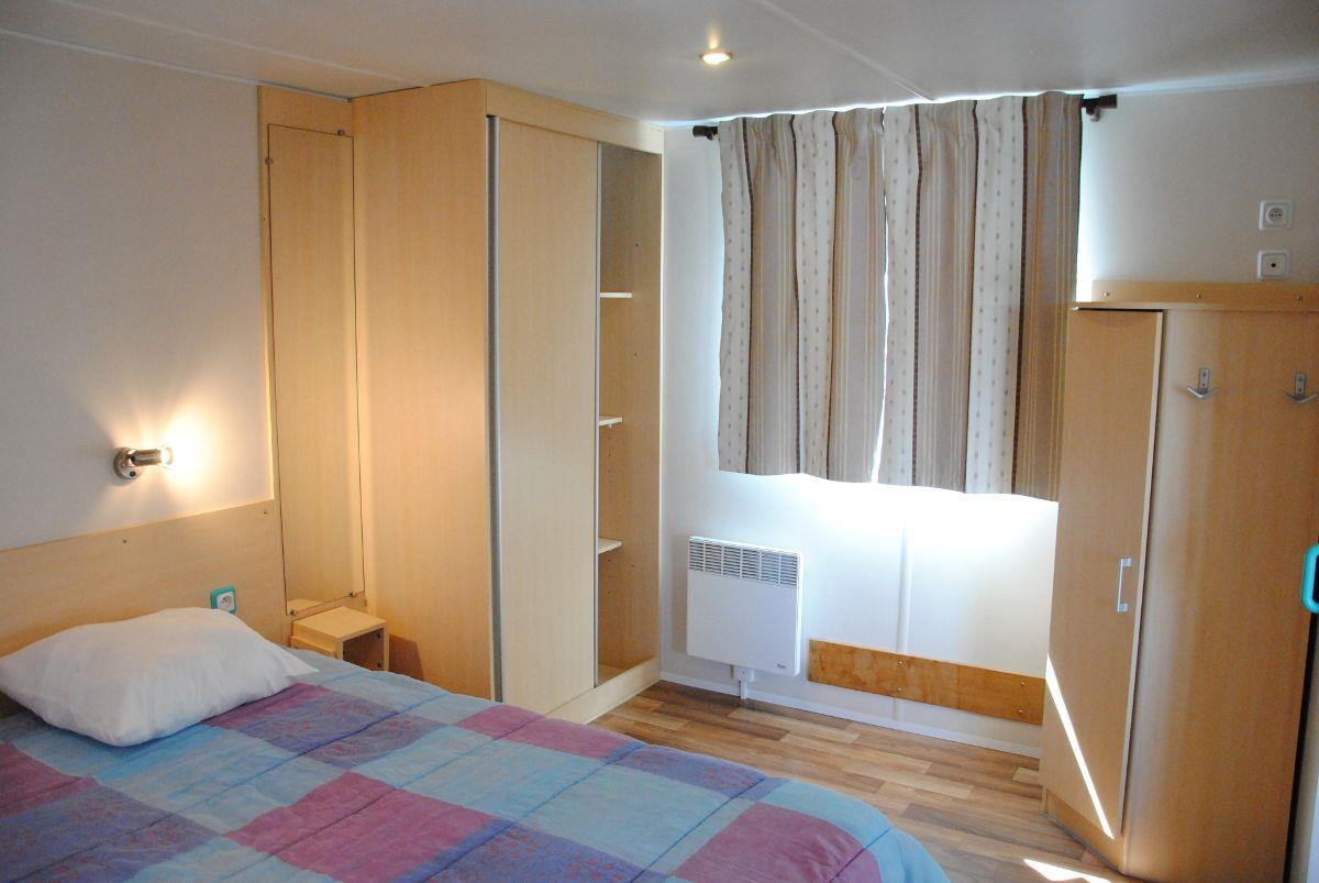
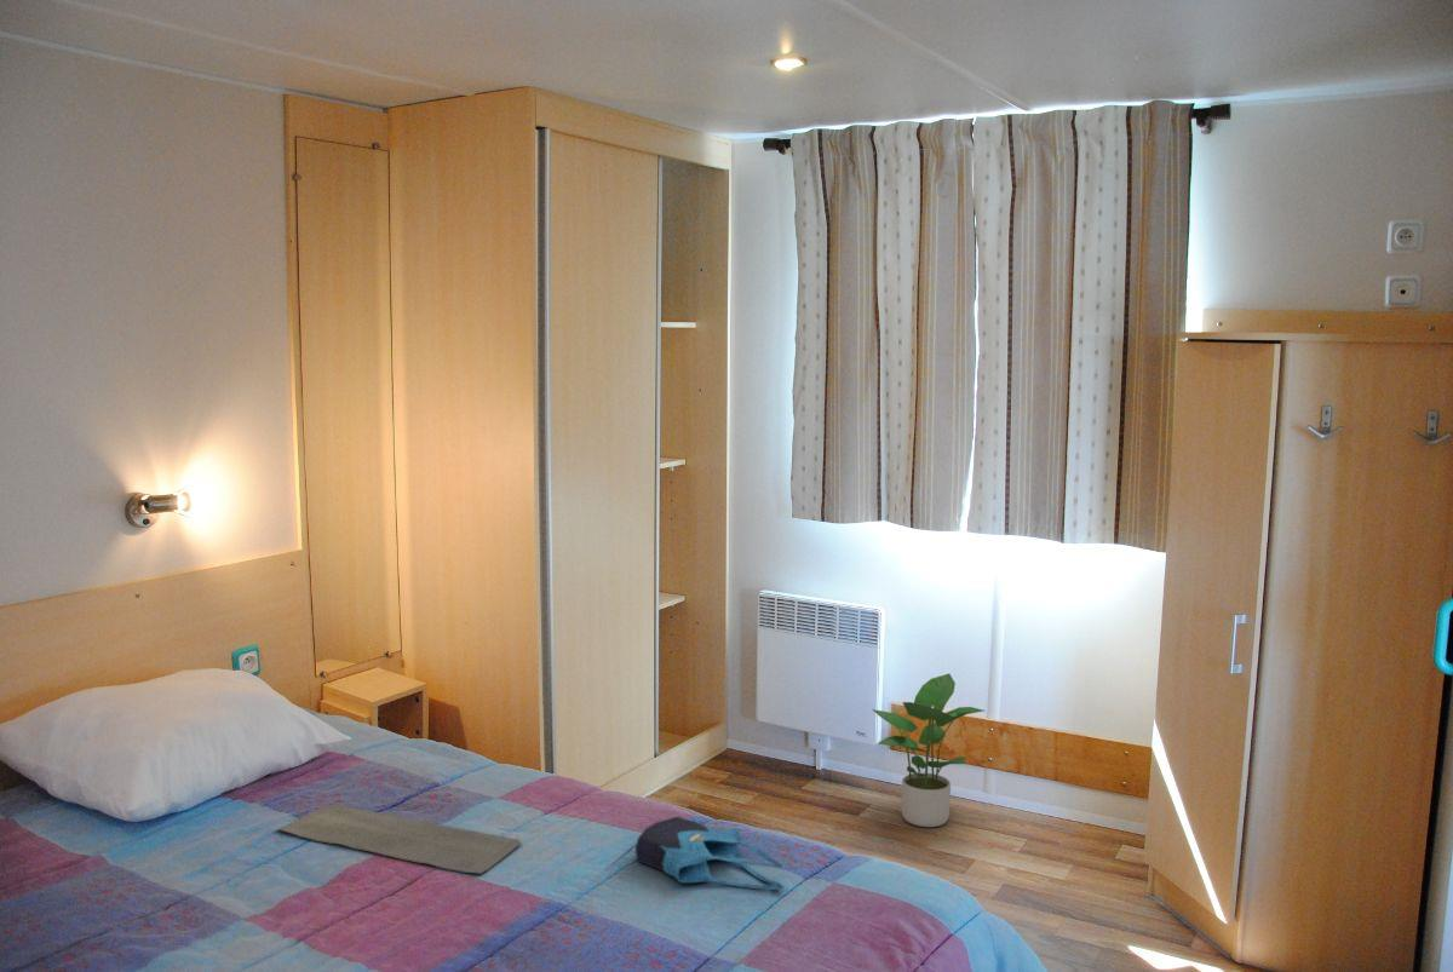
+ bath mat (398, 835)
+ potted plant (919, 750)
+ tote bag (713, 856)
